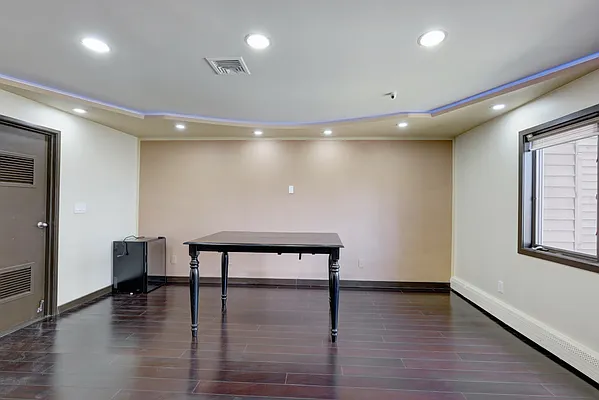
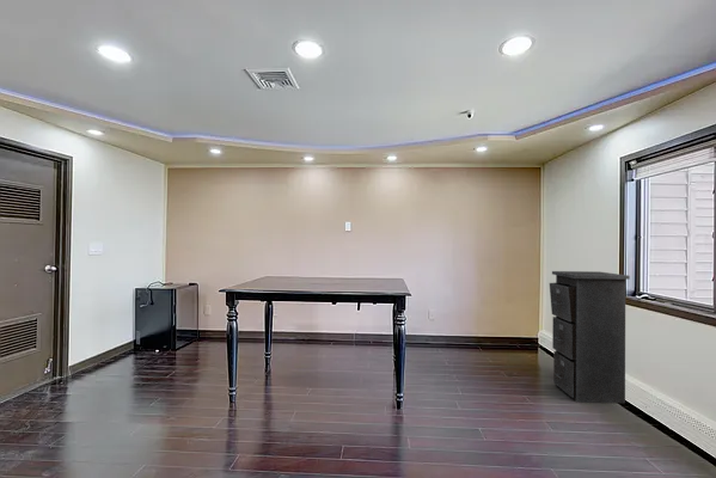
+ filing cabinet (583, 332)
